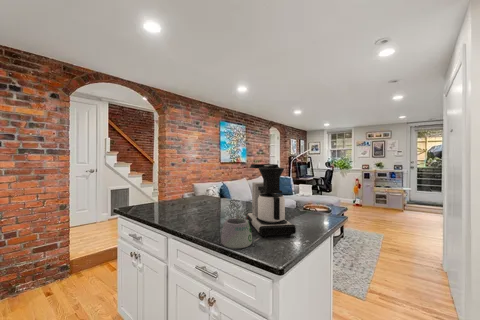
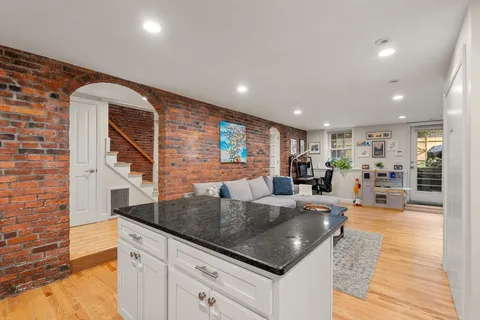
- mug (240, 230)
- coffee maker (268, 196)
